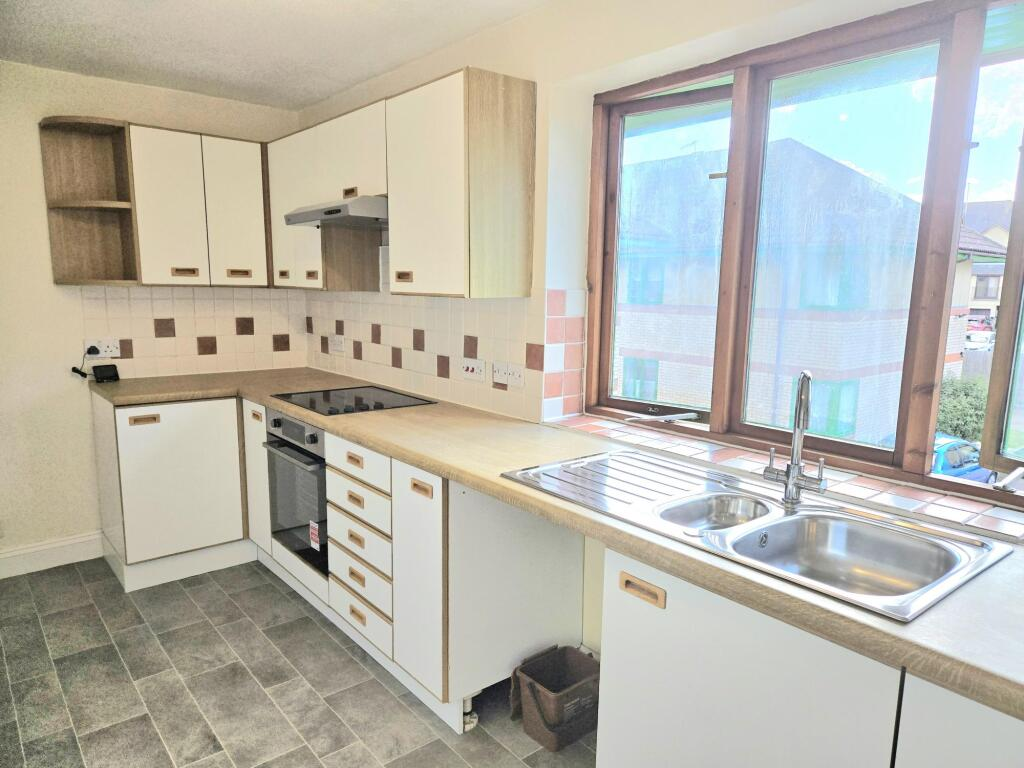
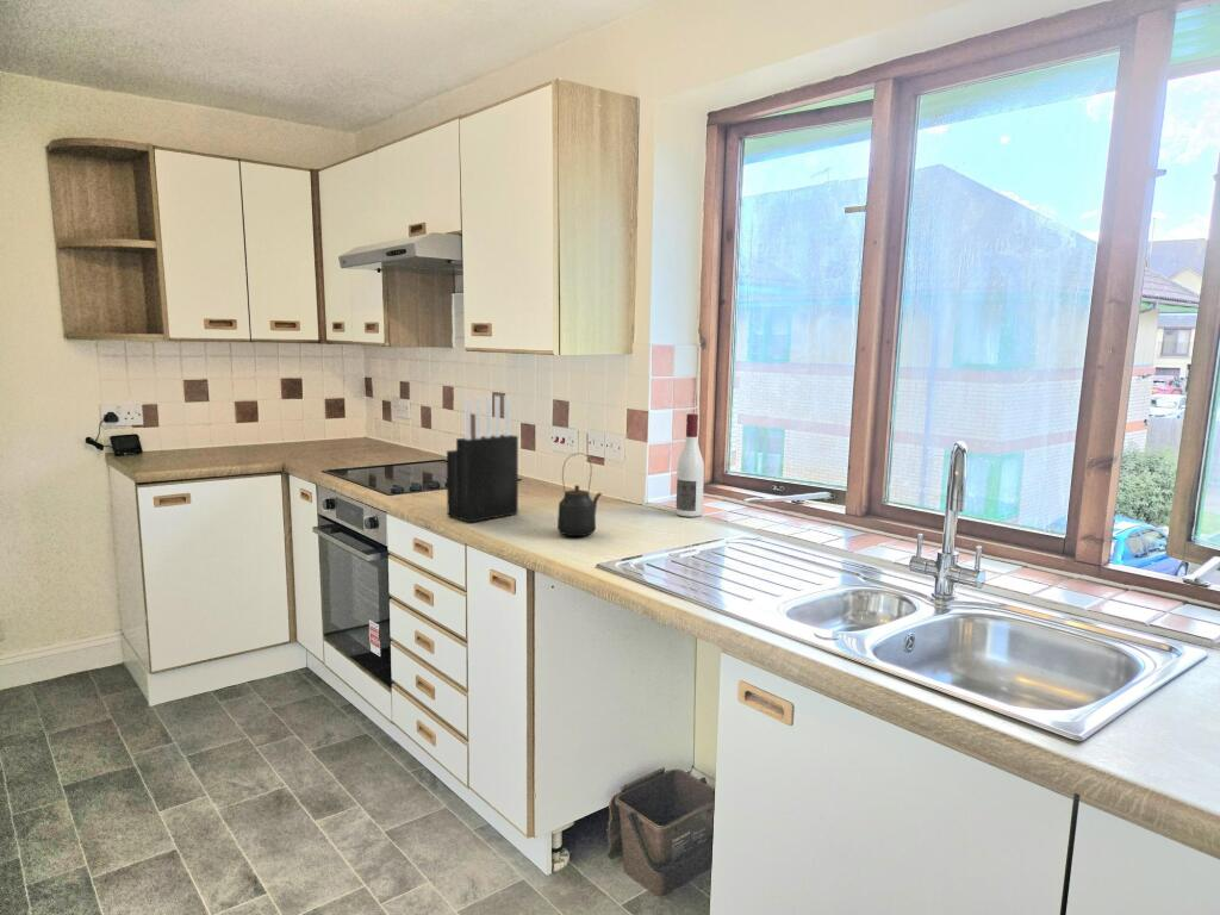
+ alcohol (690, 463)
+ kettle (581, 492)
+ knife block (480, 455)
